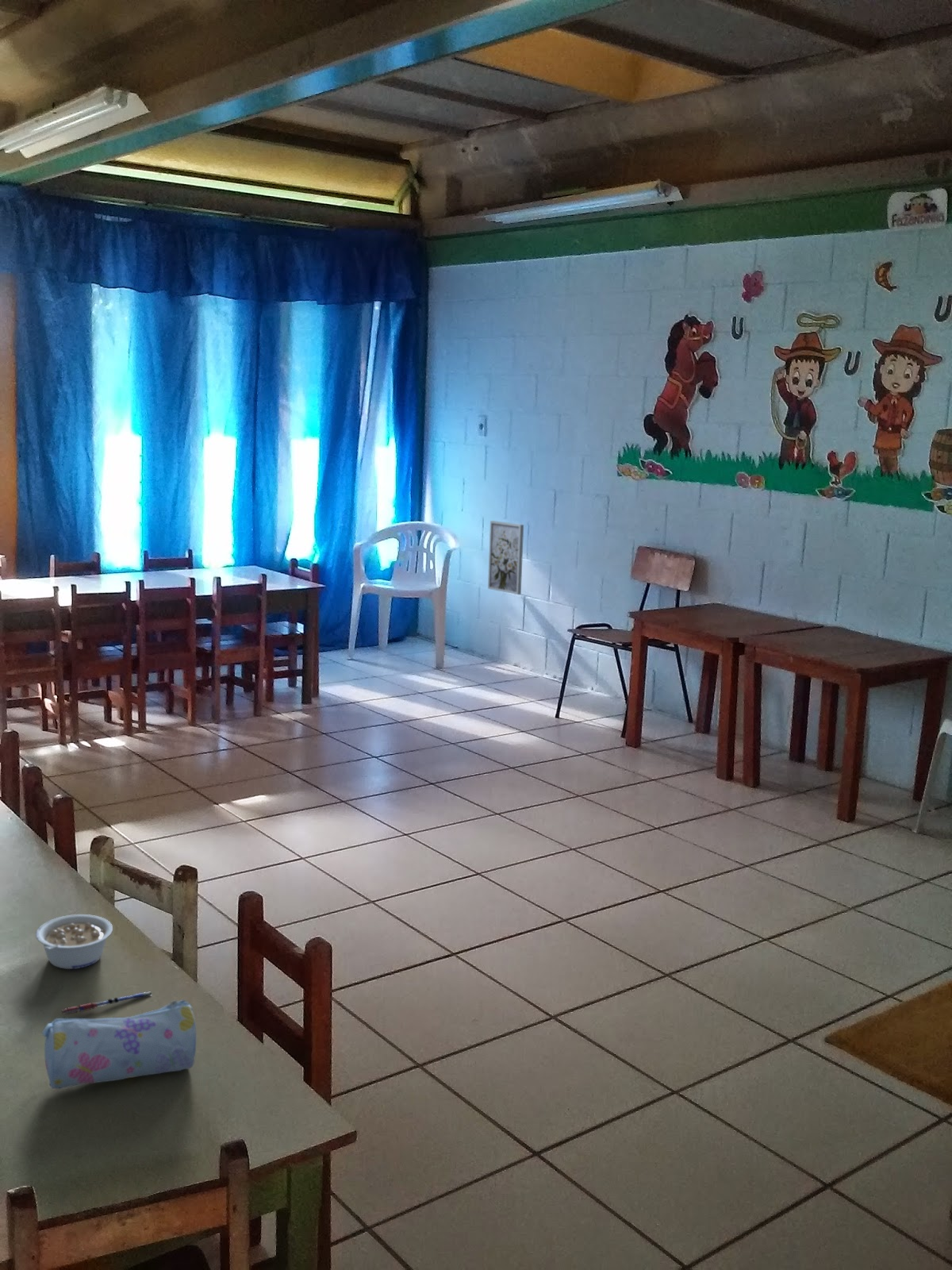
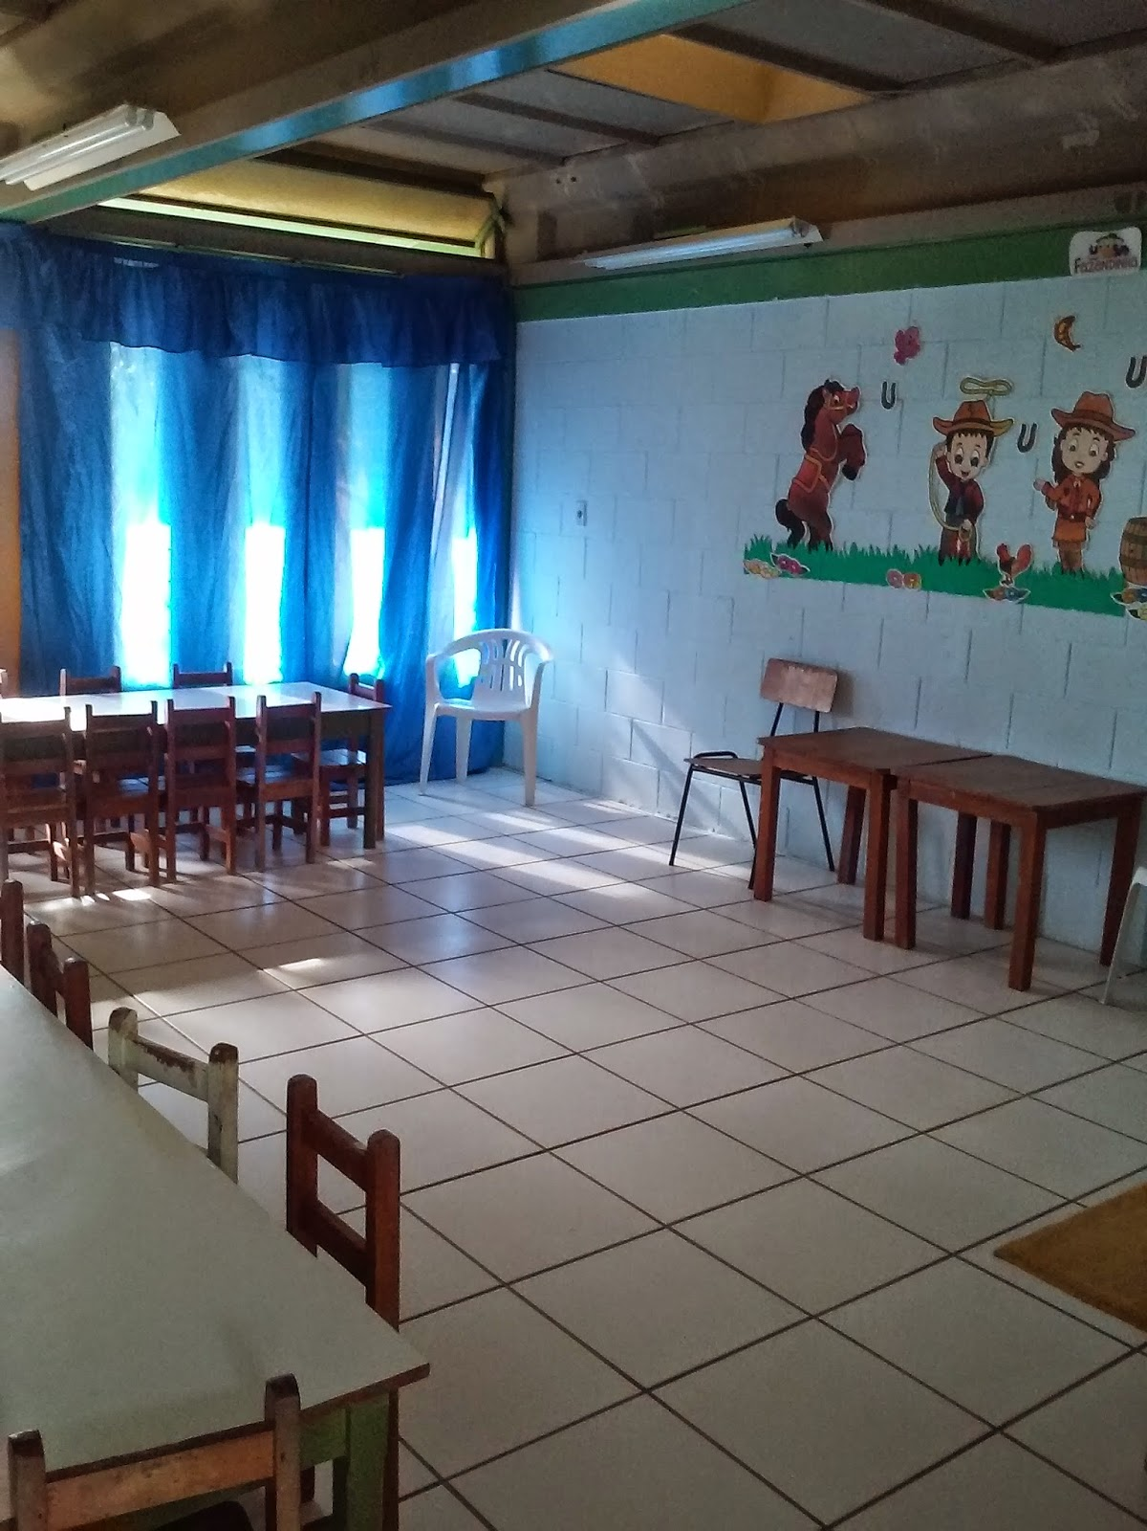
- wall art (505, 557)
- pen (107, 1001)
- pencil case (121, 1044)
- legume (75, 942)
